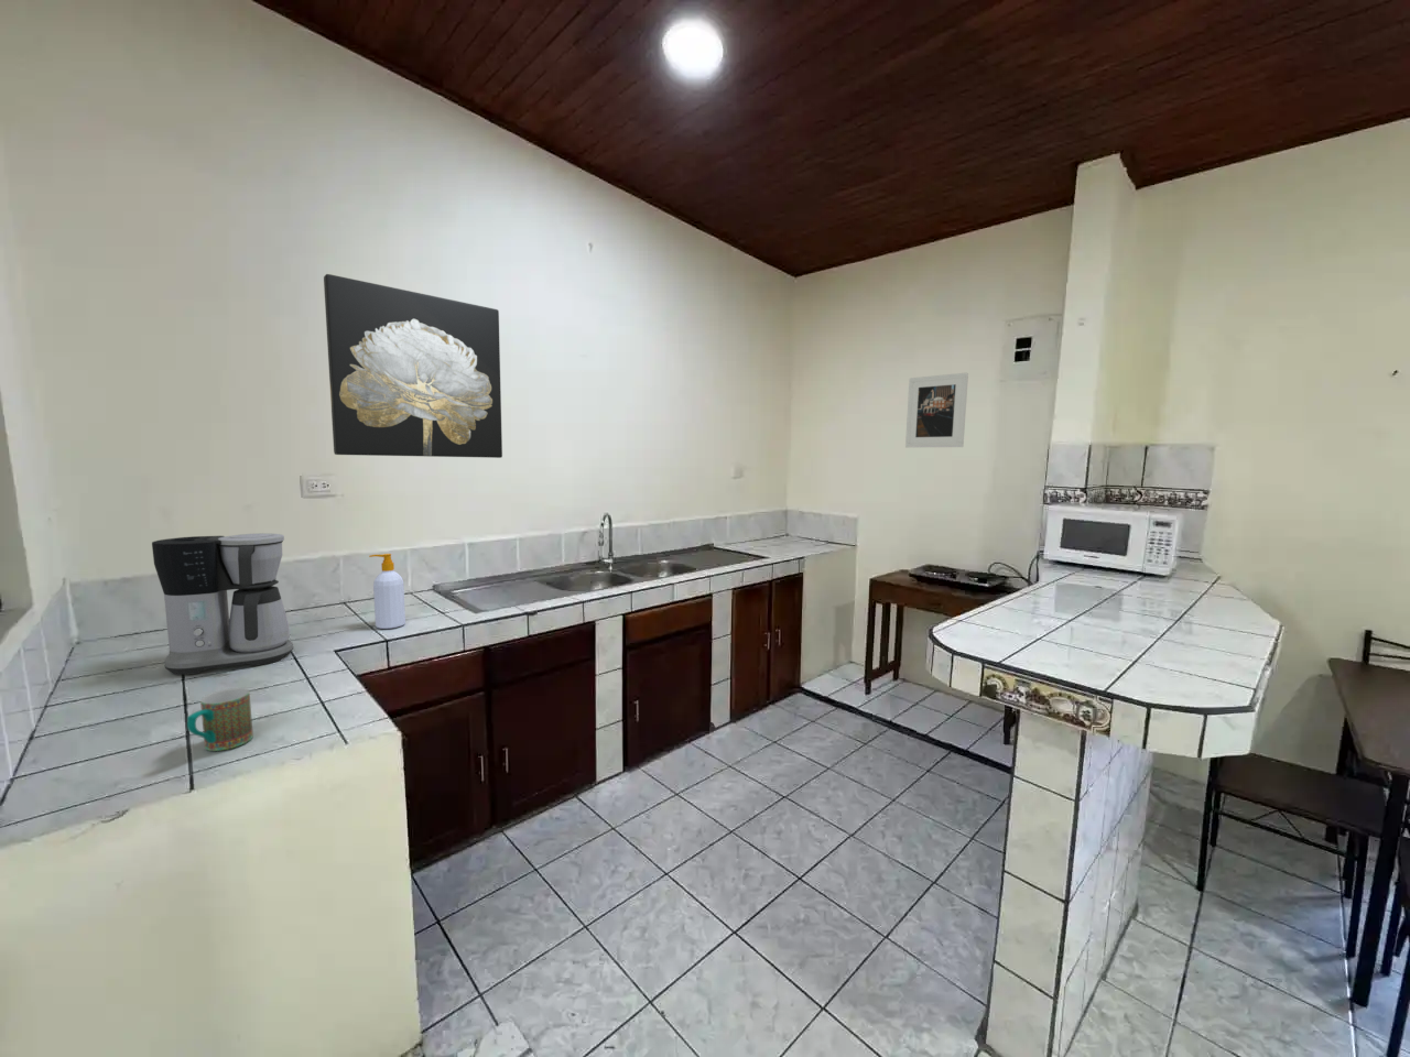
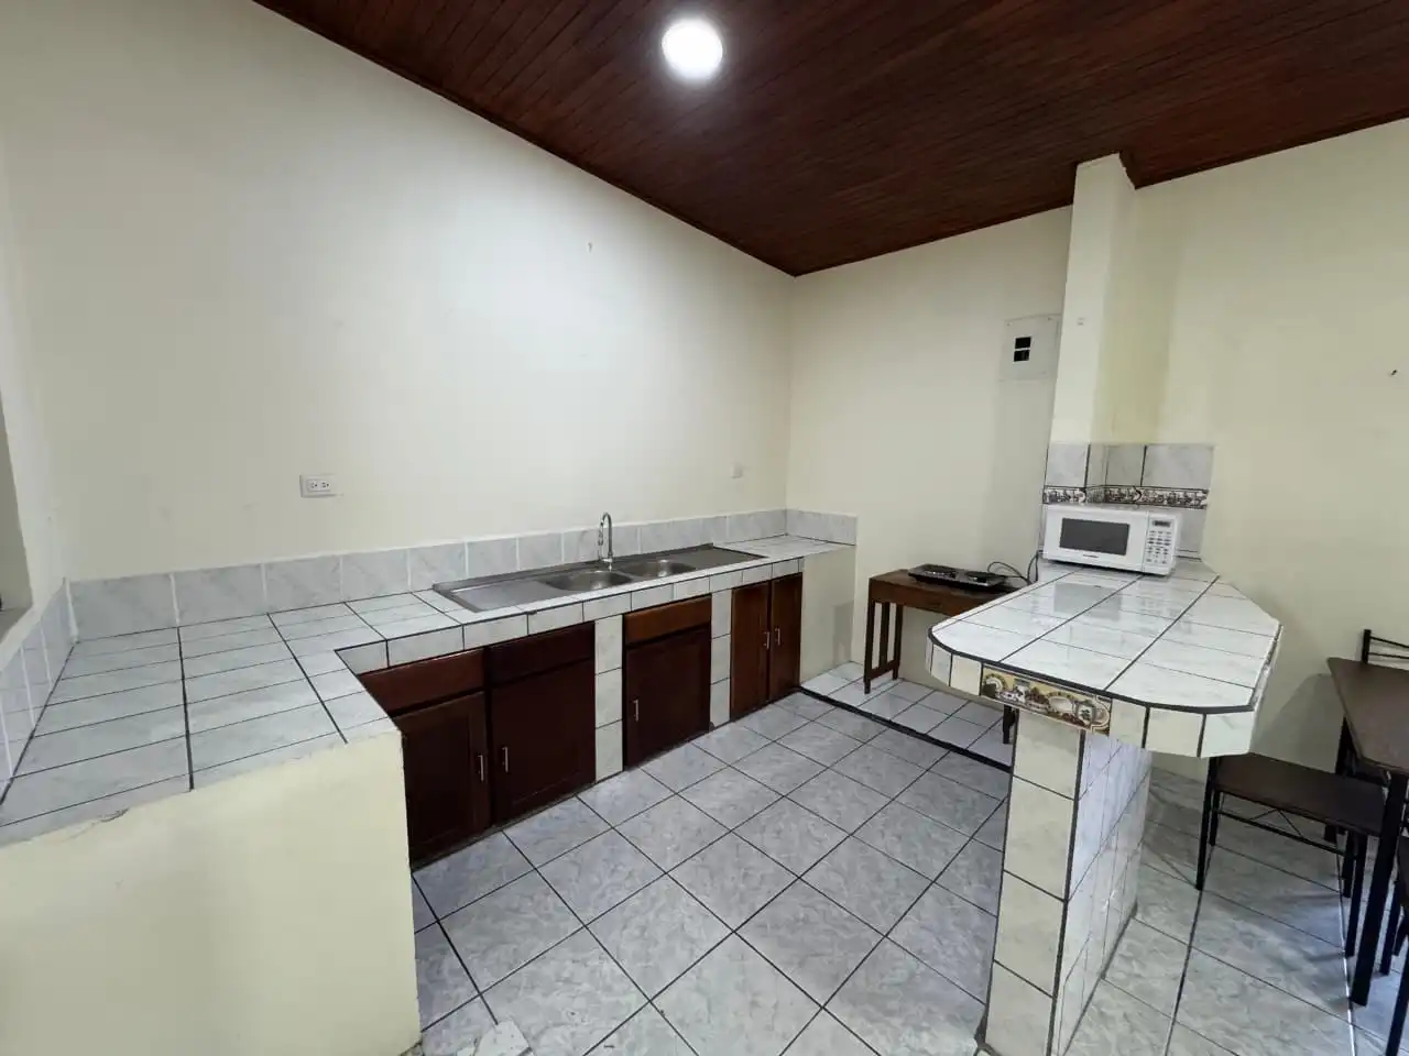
- coffee maker (224, 600)
- mug (218, 723)
- wall art (422, 376)
- soap bottle (386, 590)
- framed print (935, 411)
